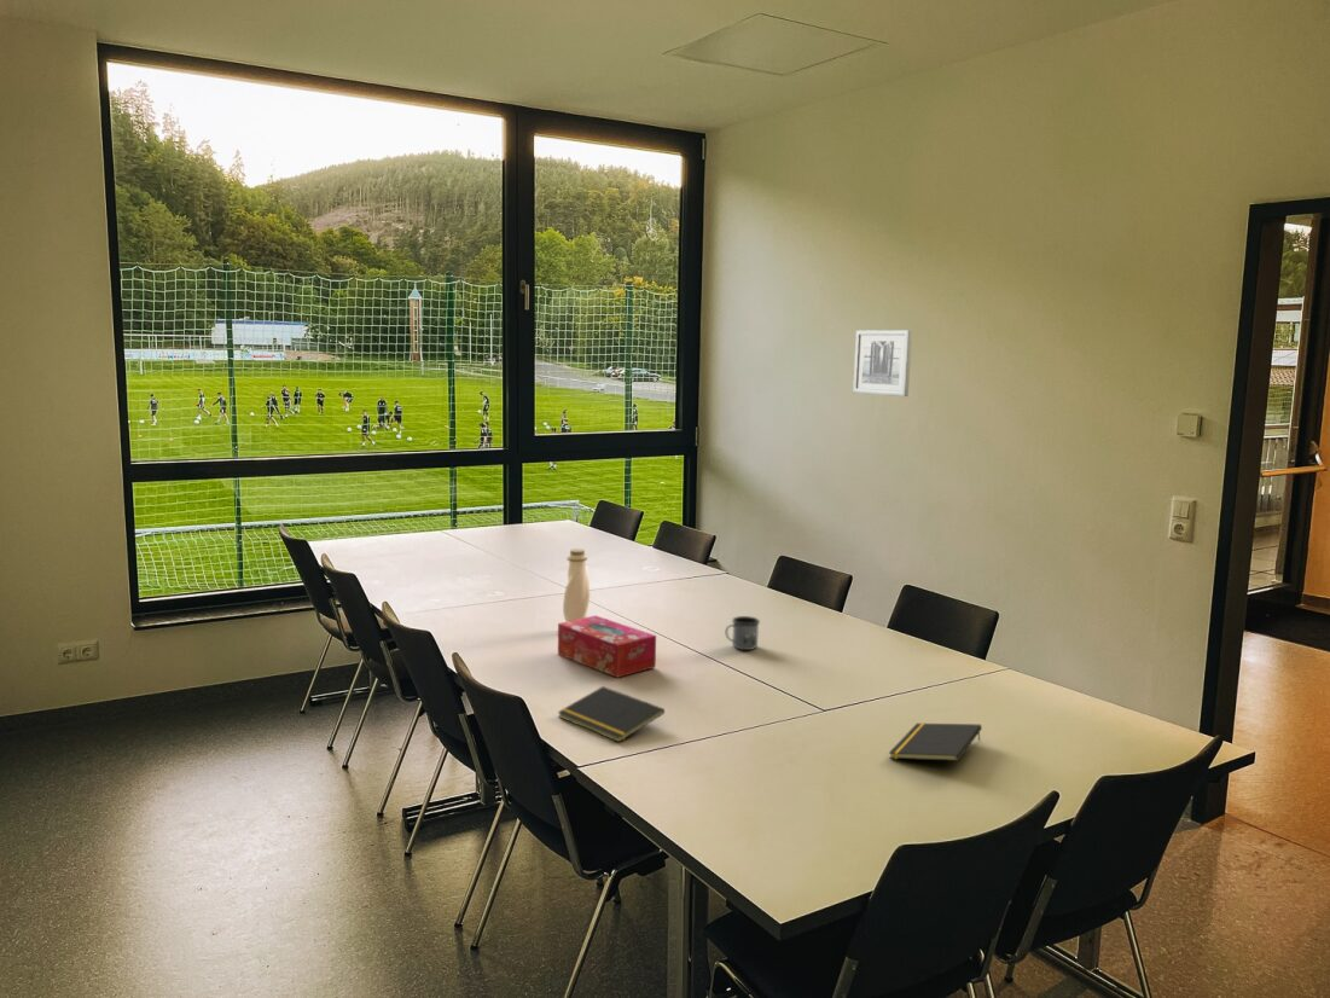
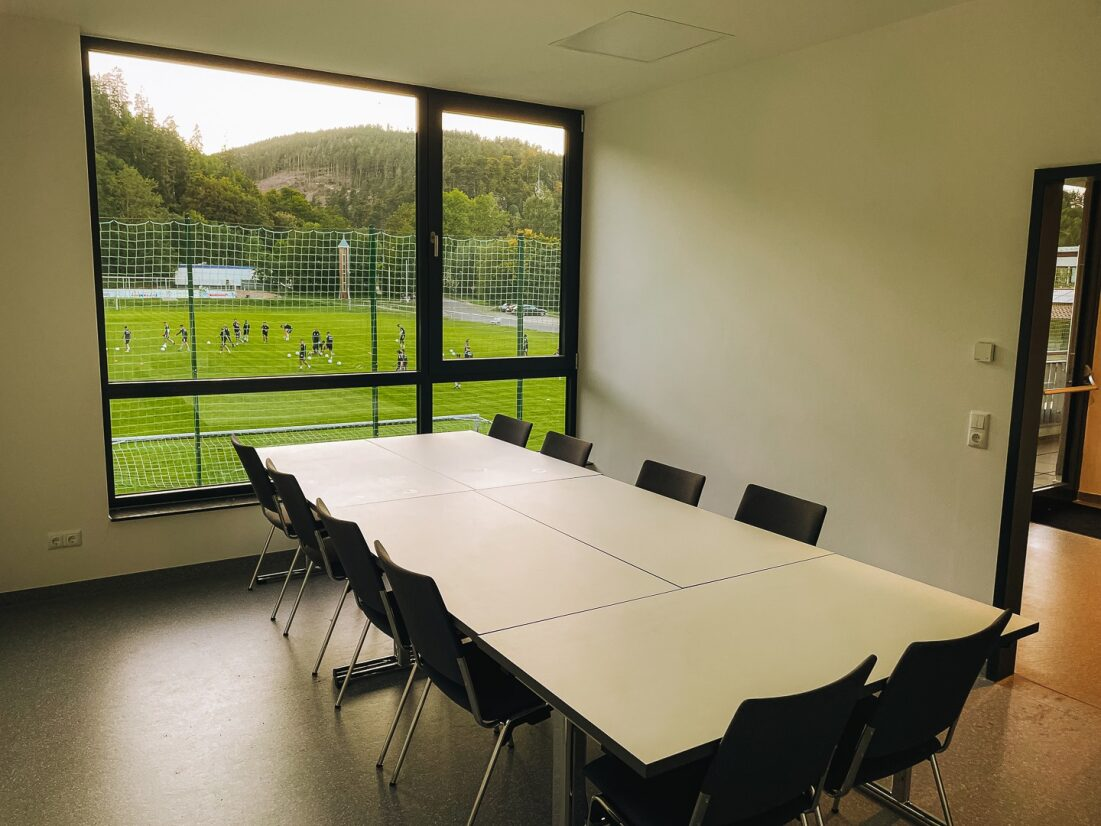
- water bottle (575, 590)
- notepad (610, 712)
- wall art (881, 362)
- mug (740, 633)
- tissue box (605, 644)
- notepad (936, 741)
